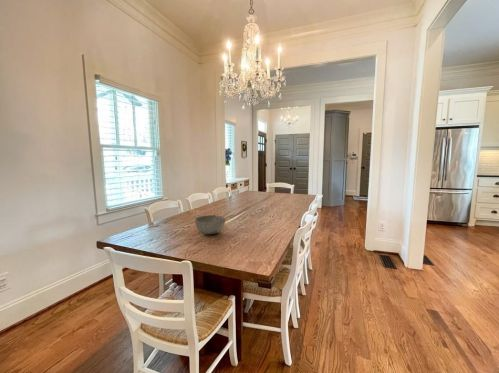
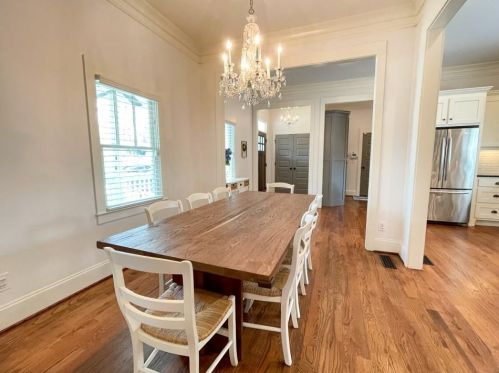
- bowl (210, 225)
